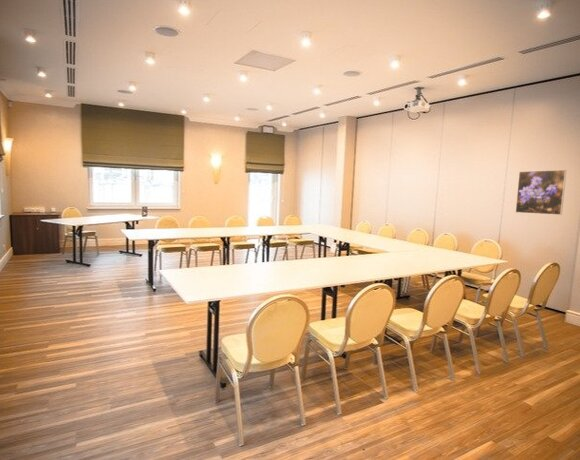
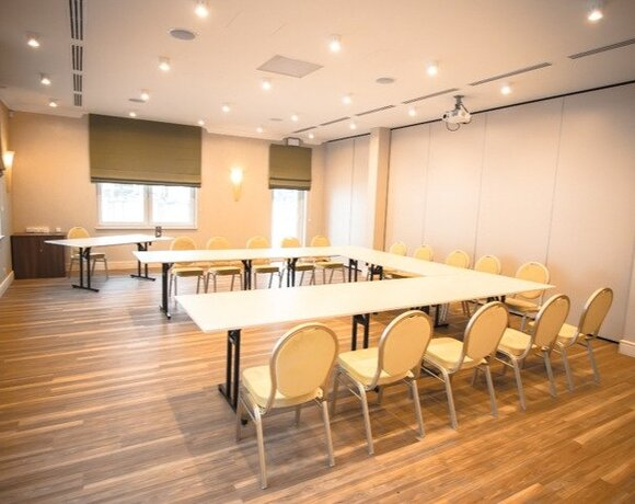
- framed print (539, 192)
